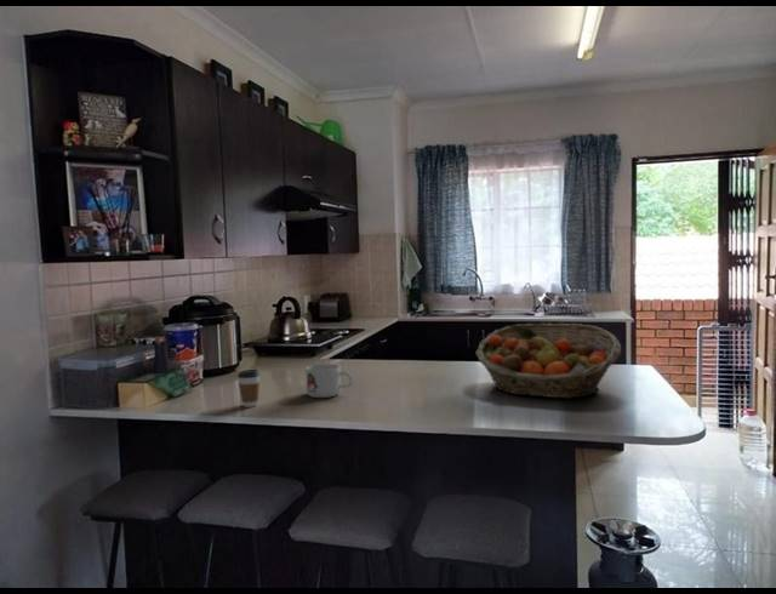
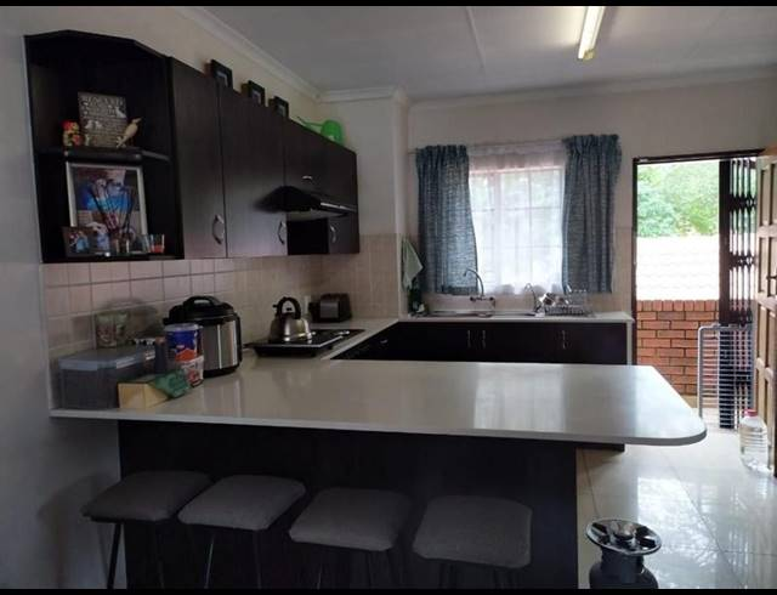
- coffee cup (249, 388)
- mug (329, 381)
- fruit basket (546, 358)
